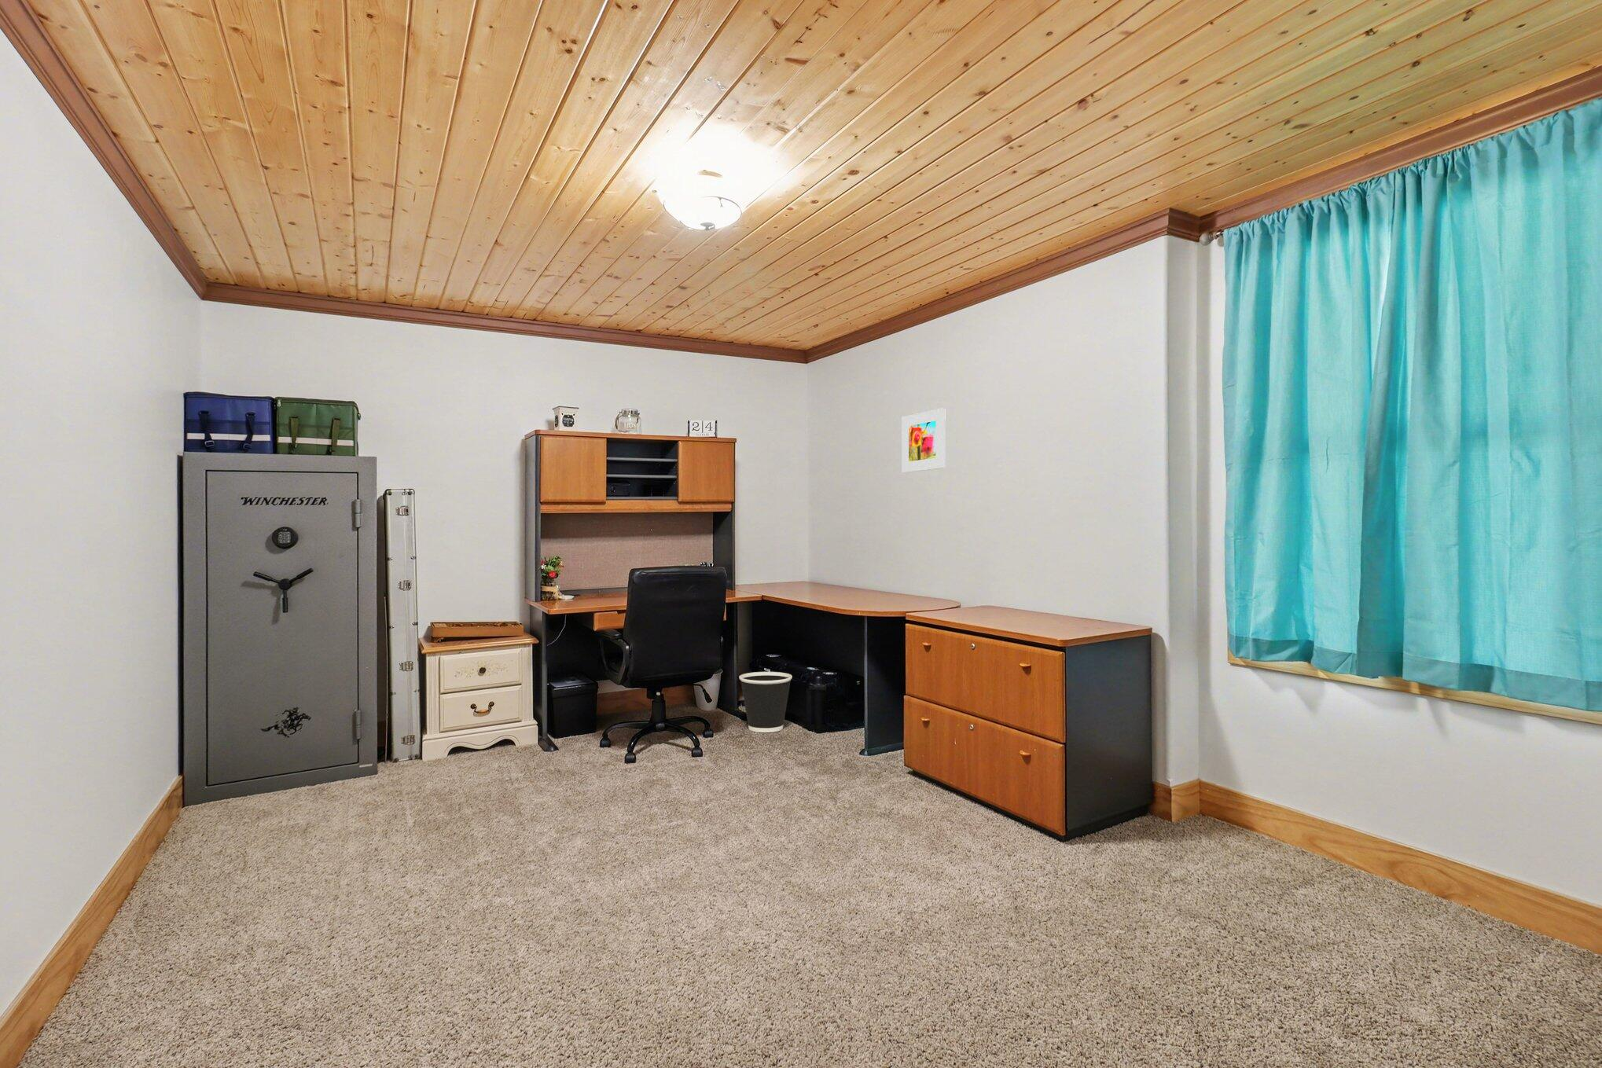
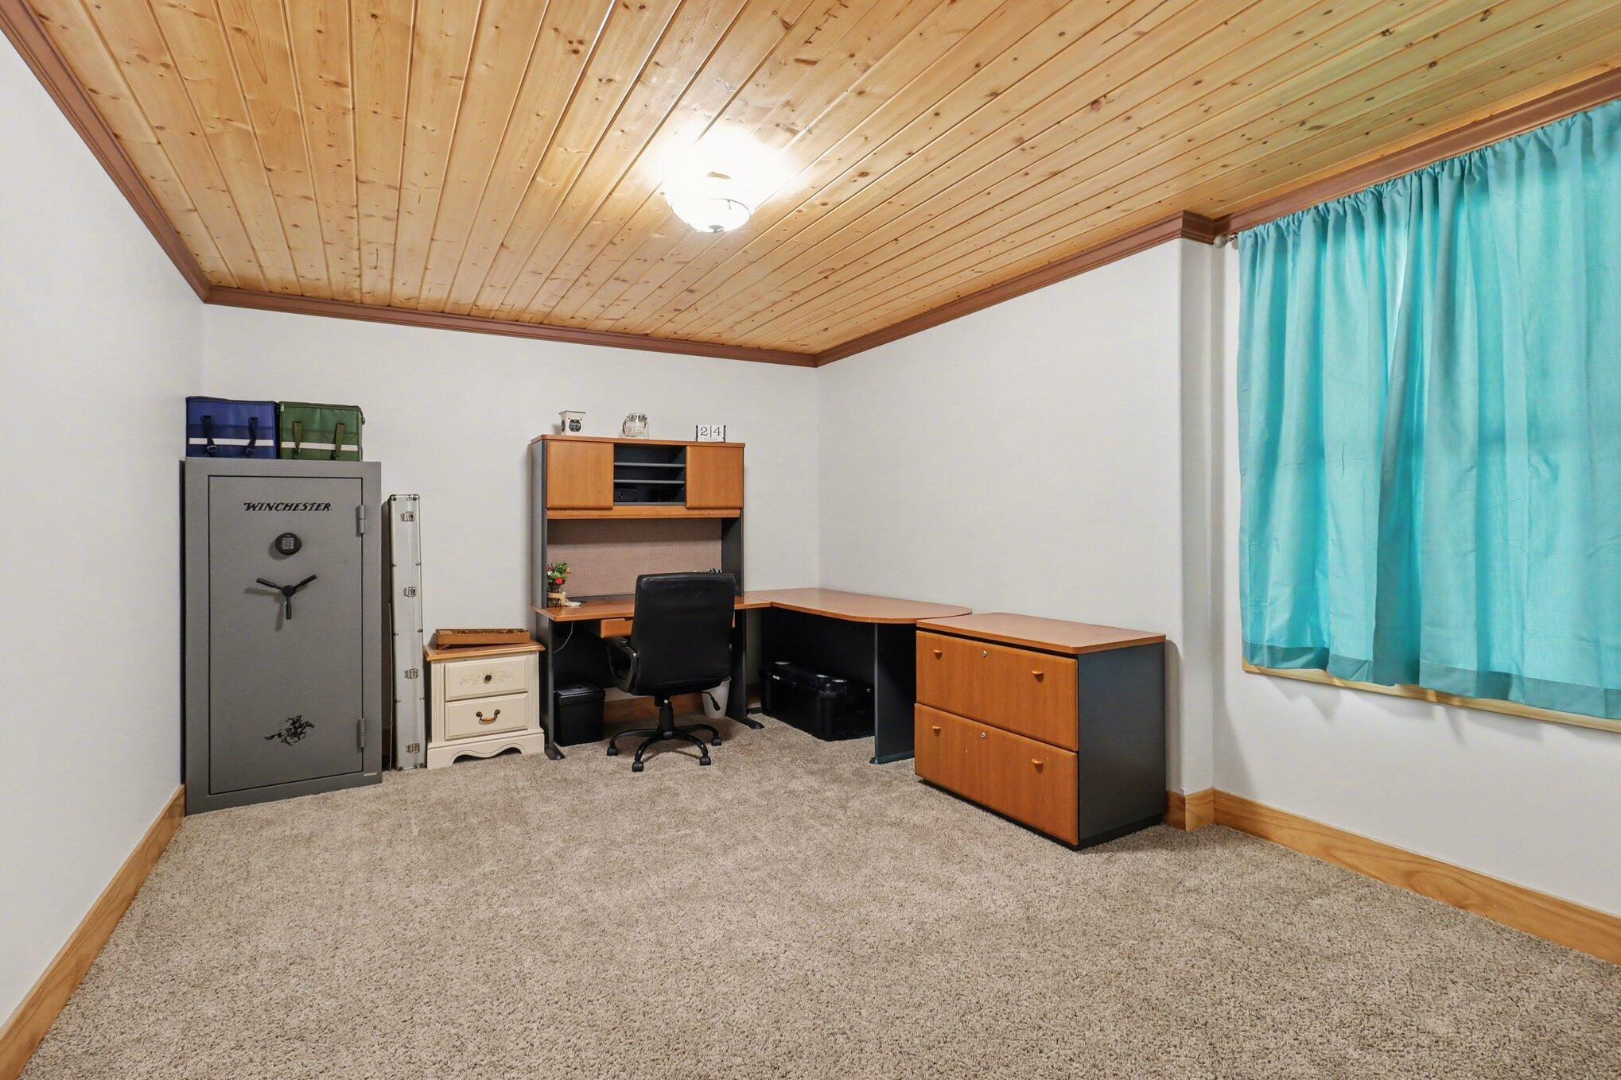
- wastebasket (765, 702)
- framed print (923, 441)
